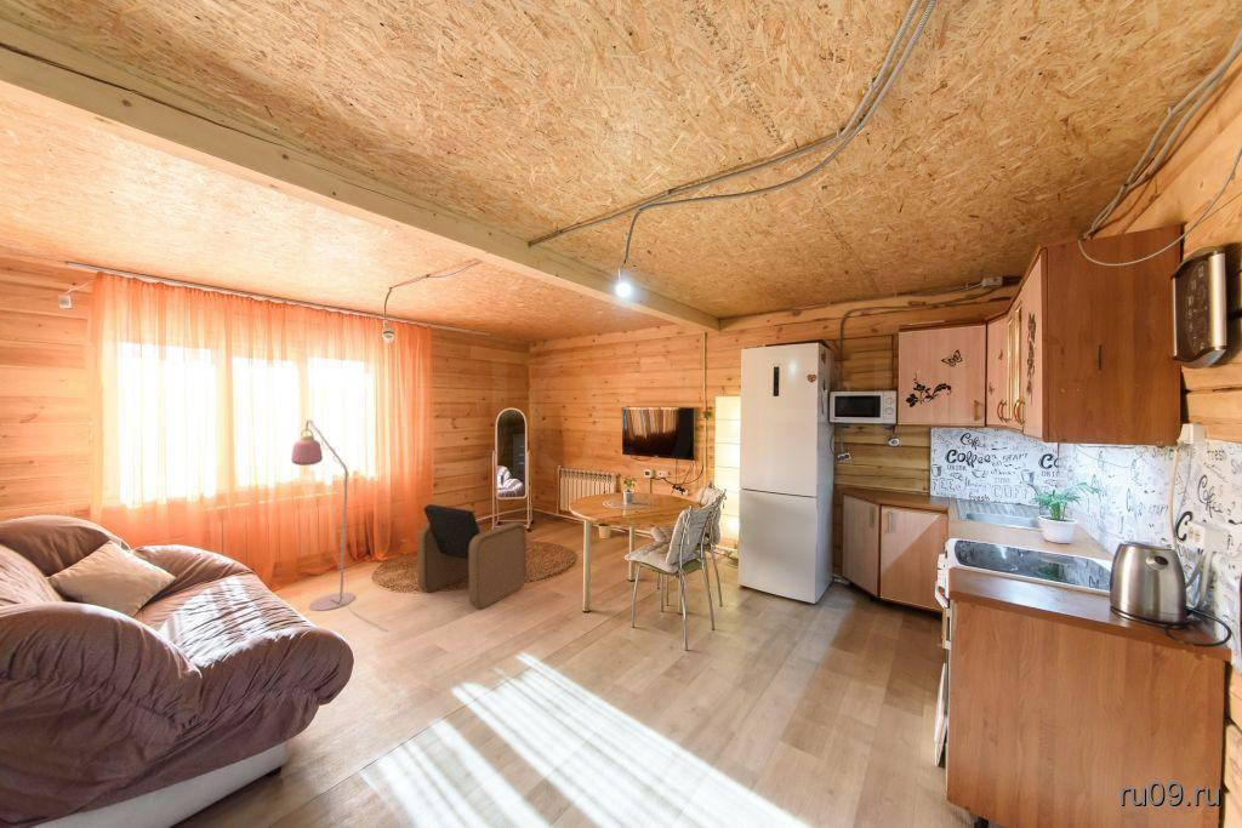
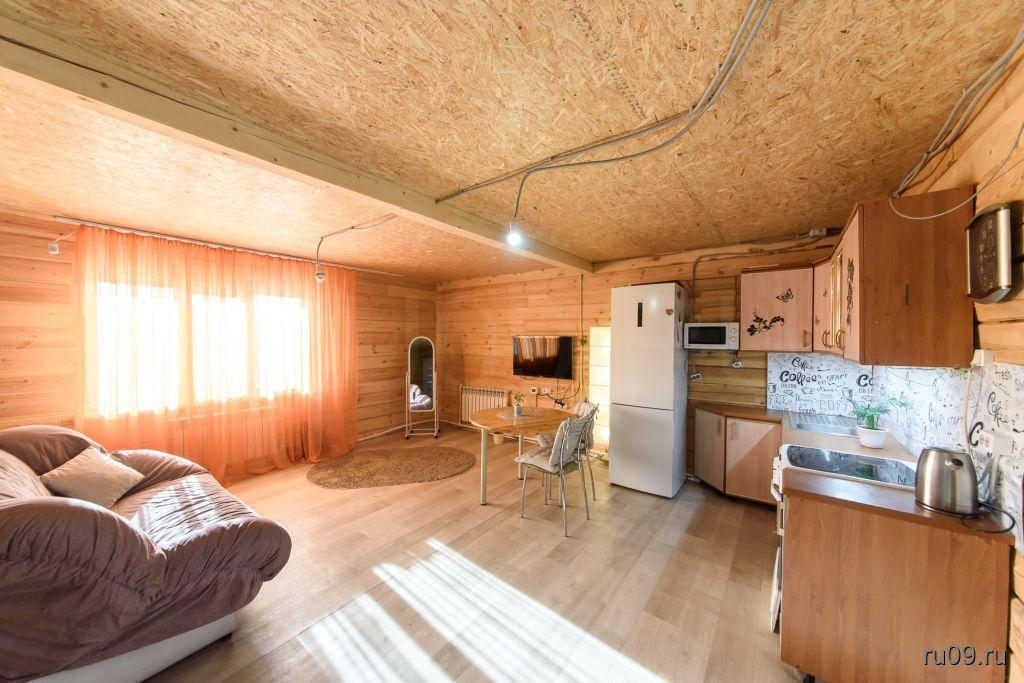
- floor lamp (342, 513)
- armchair (473, 546)
